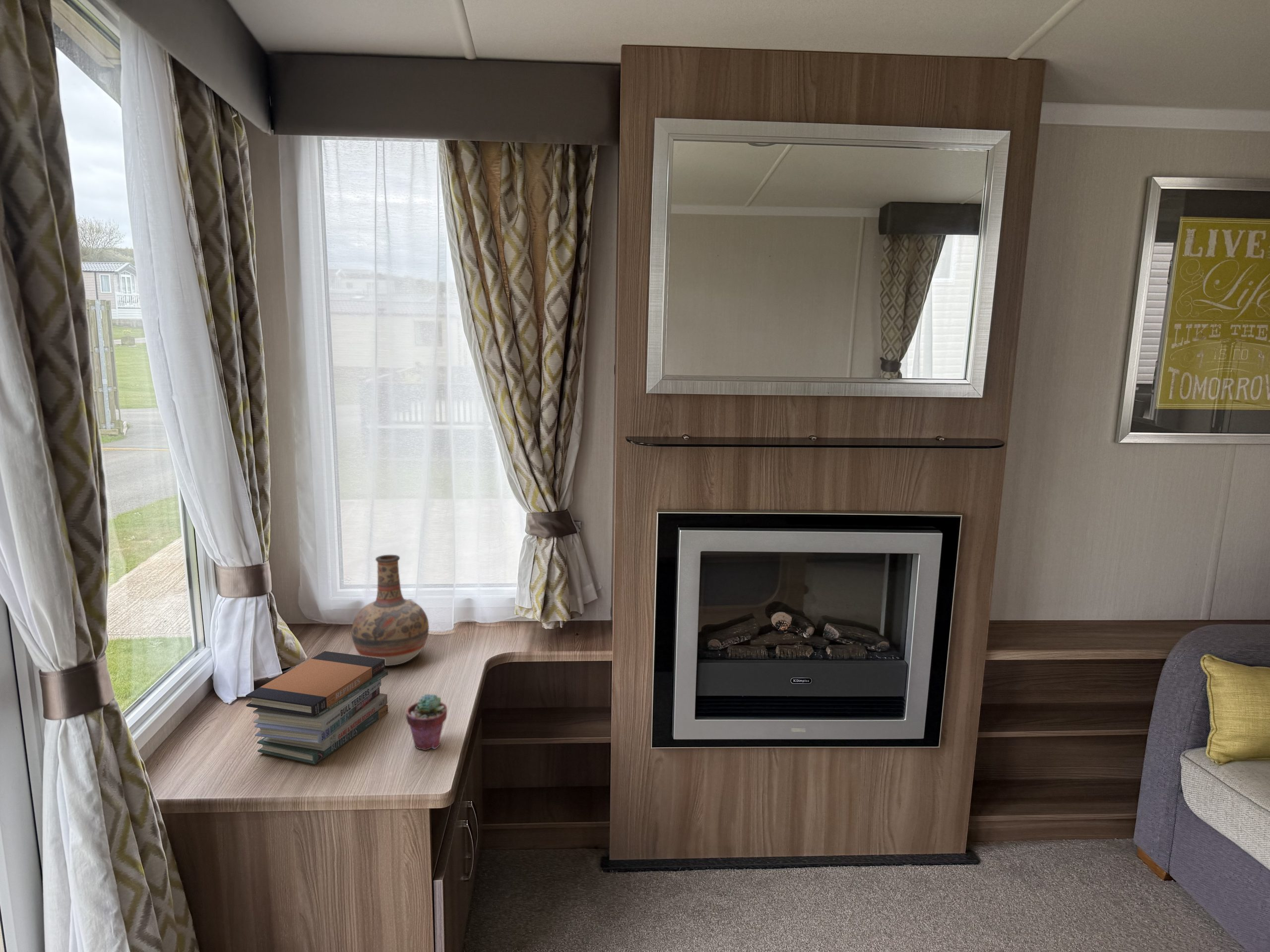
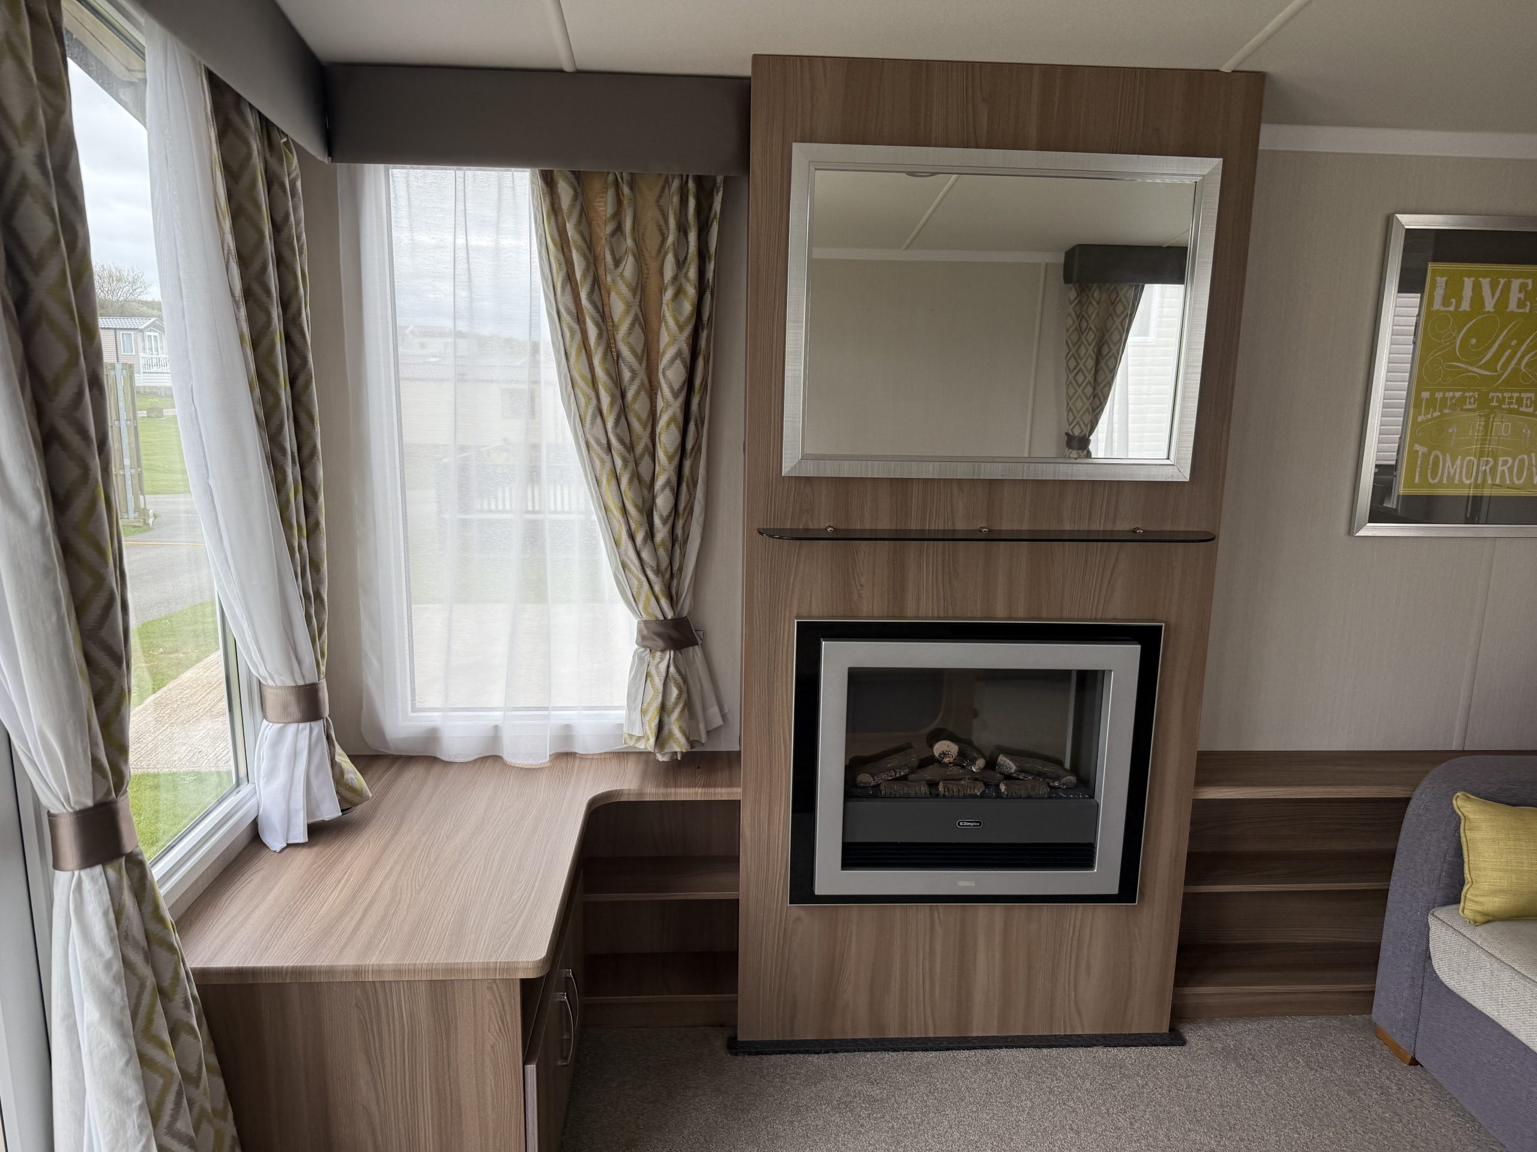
- book stack (322, 705)
- potted succulent (427, 719)
- vase (390, 608)
